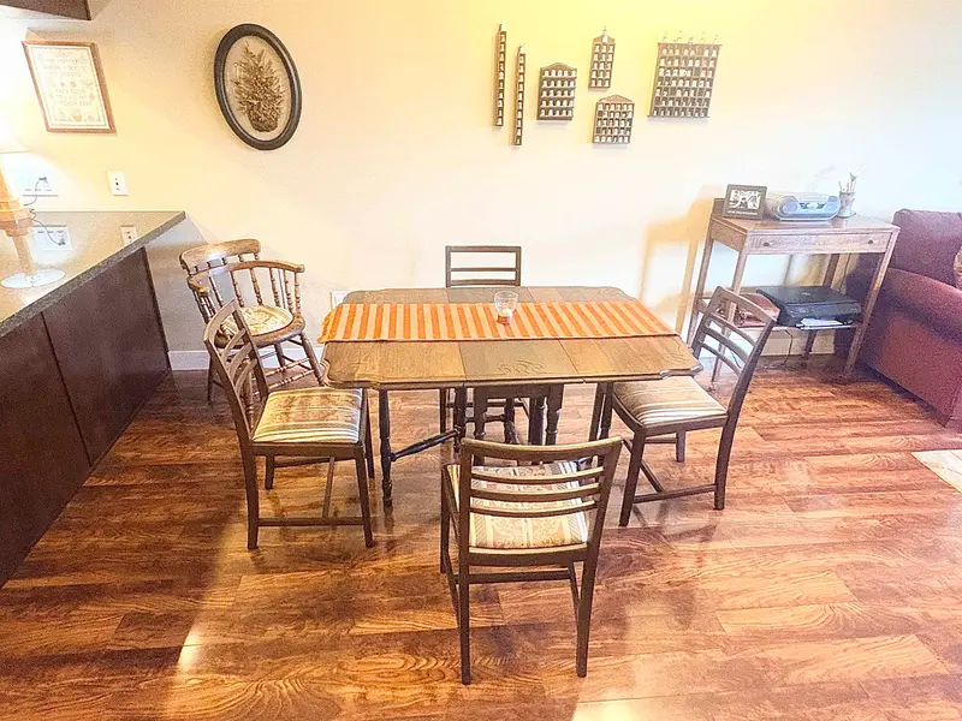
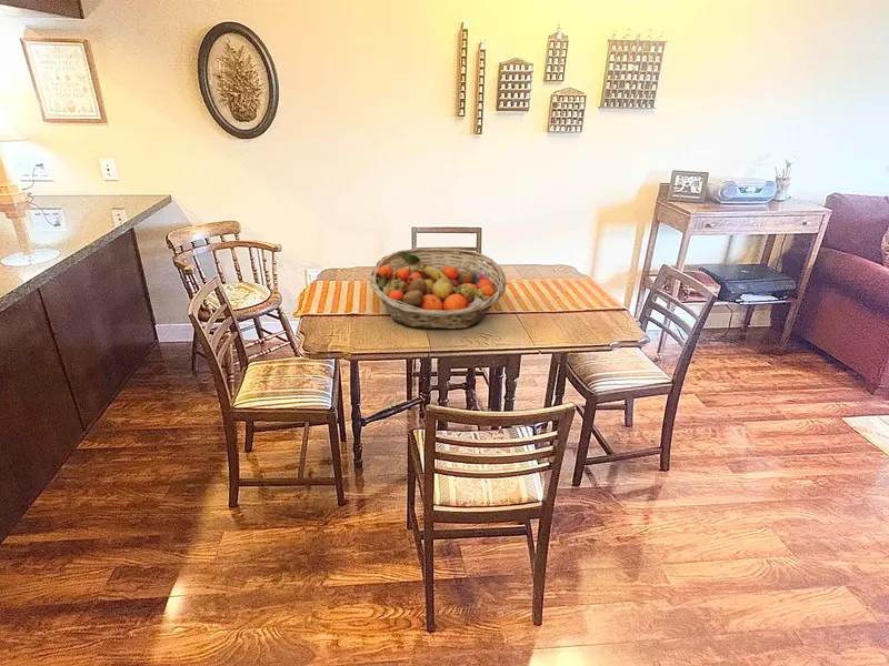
+ fruit basket (437, 287)
